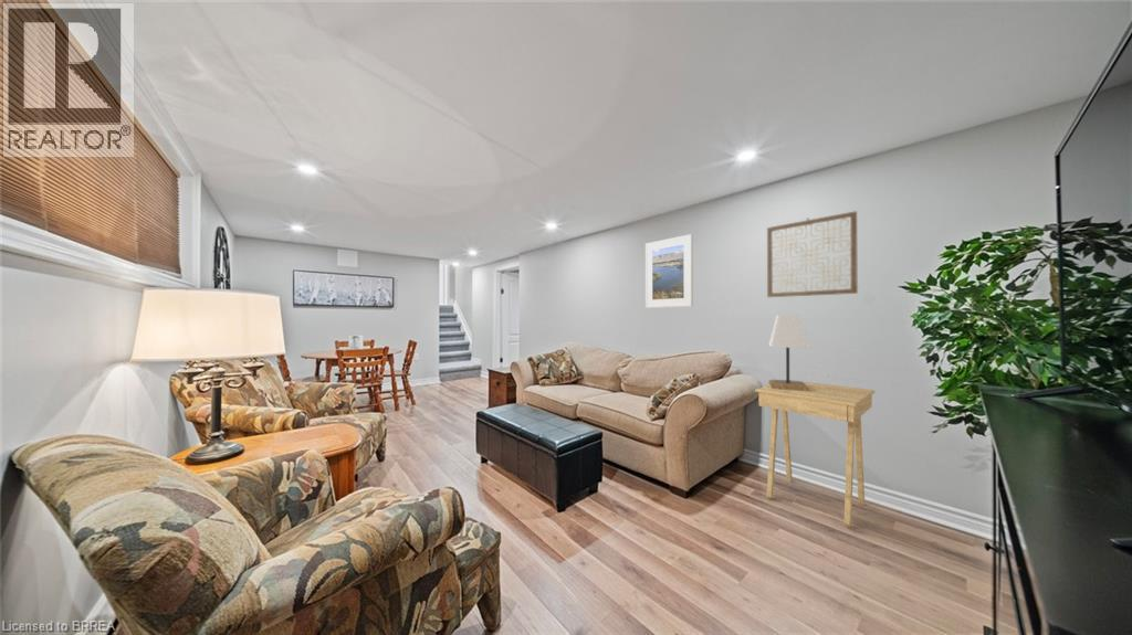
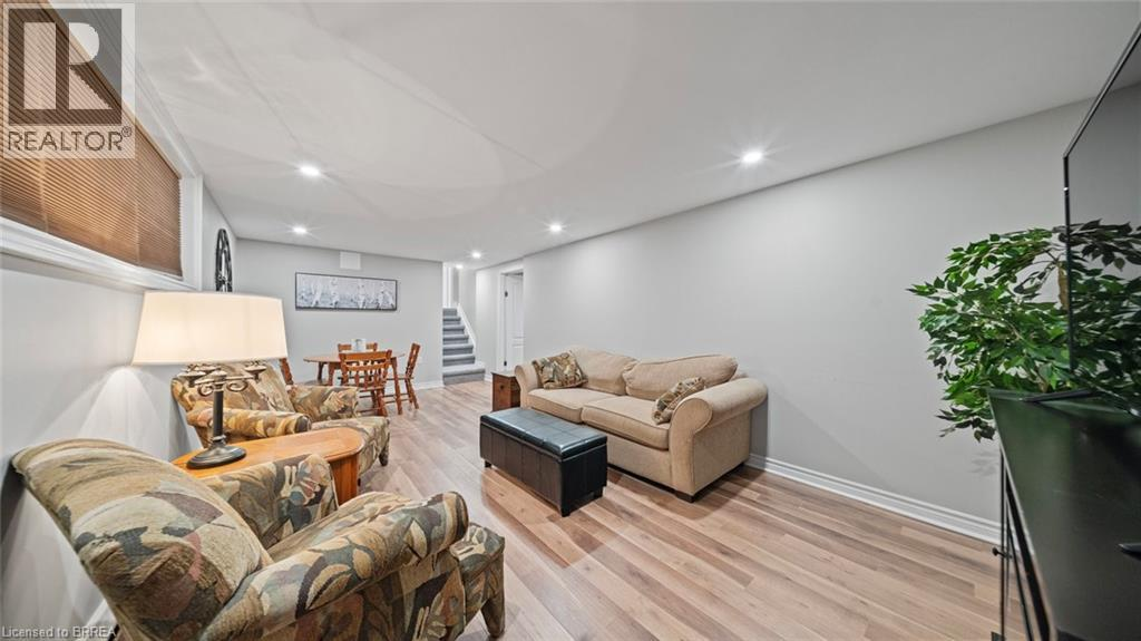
- side table (789, 446)
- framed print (668, 273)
- lamp (787, 350)
- wall art (808, 255)
